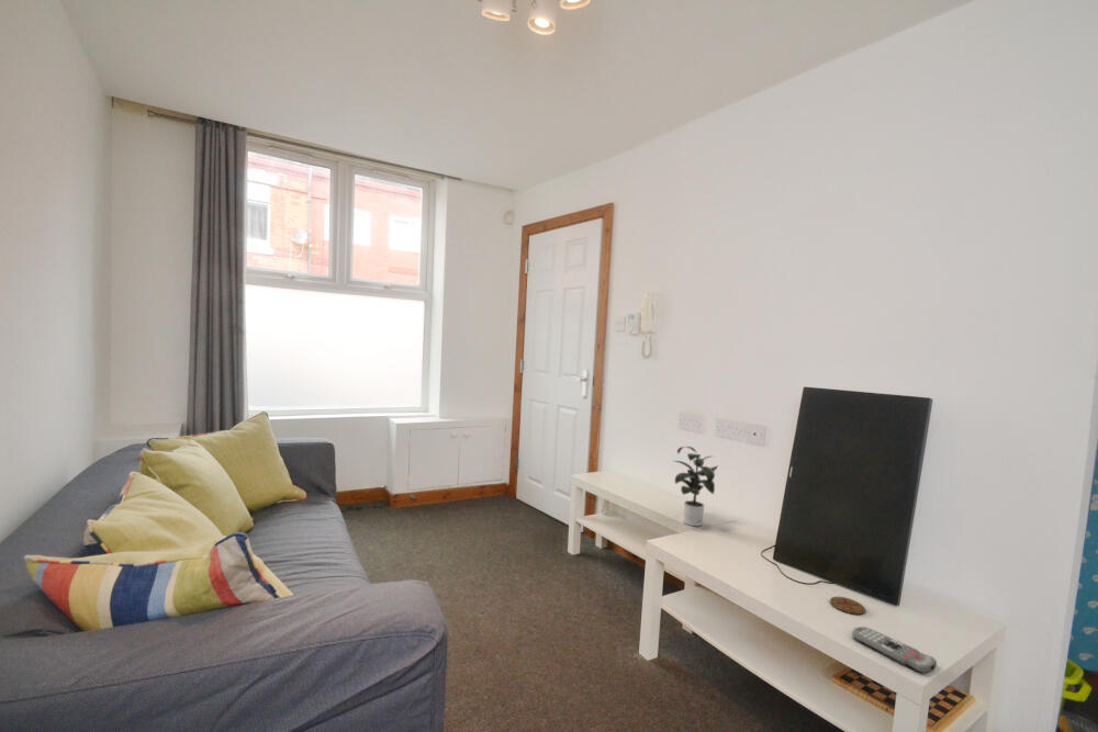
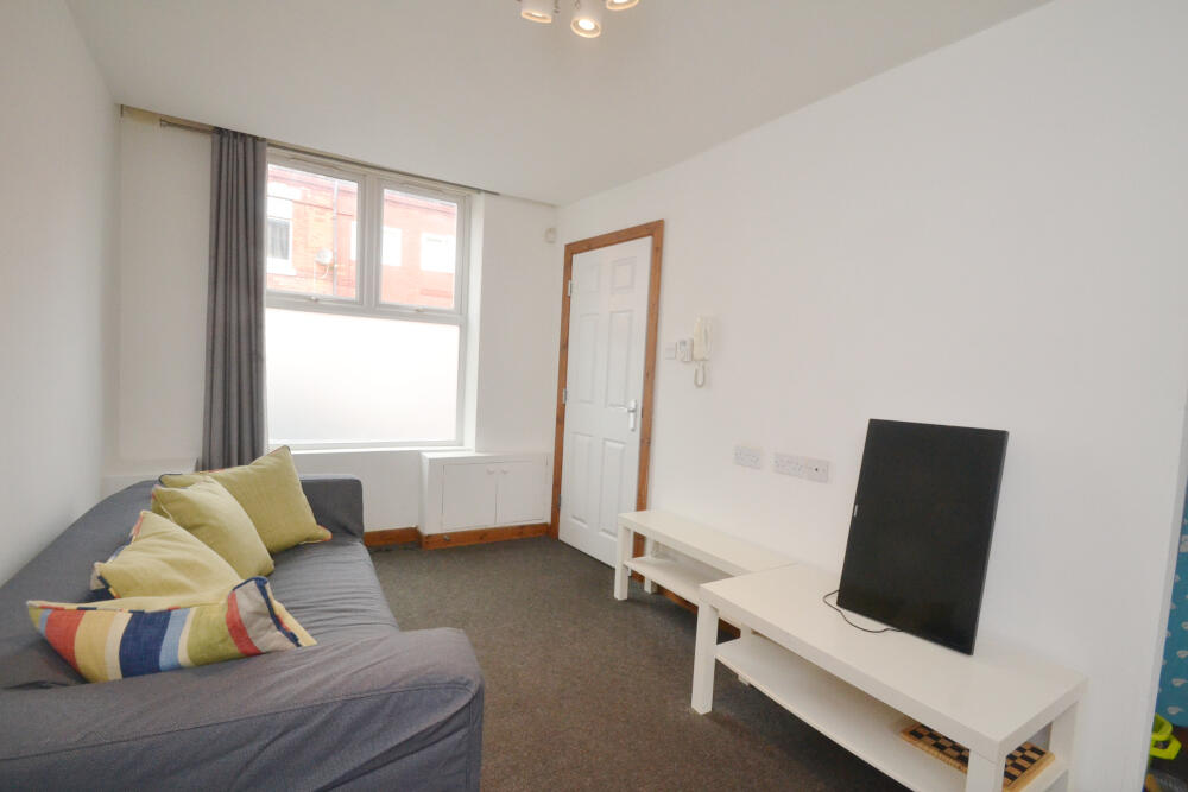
- potted plant (698, 487)
- remote control (890, 647)
- coaster (847, 605)
